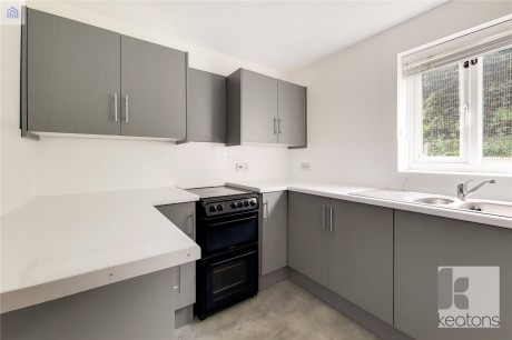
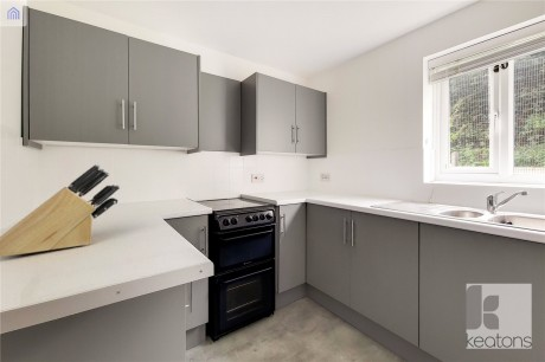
+ knife block (62, 203)
